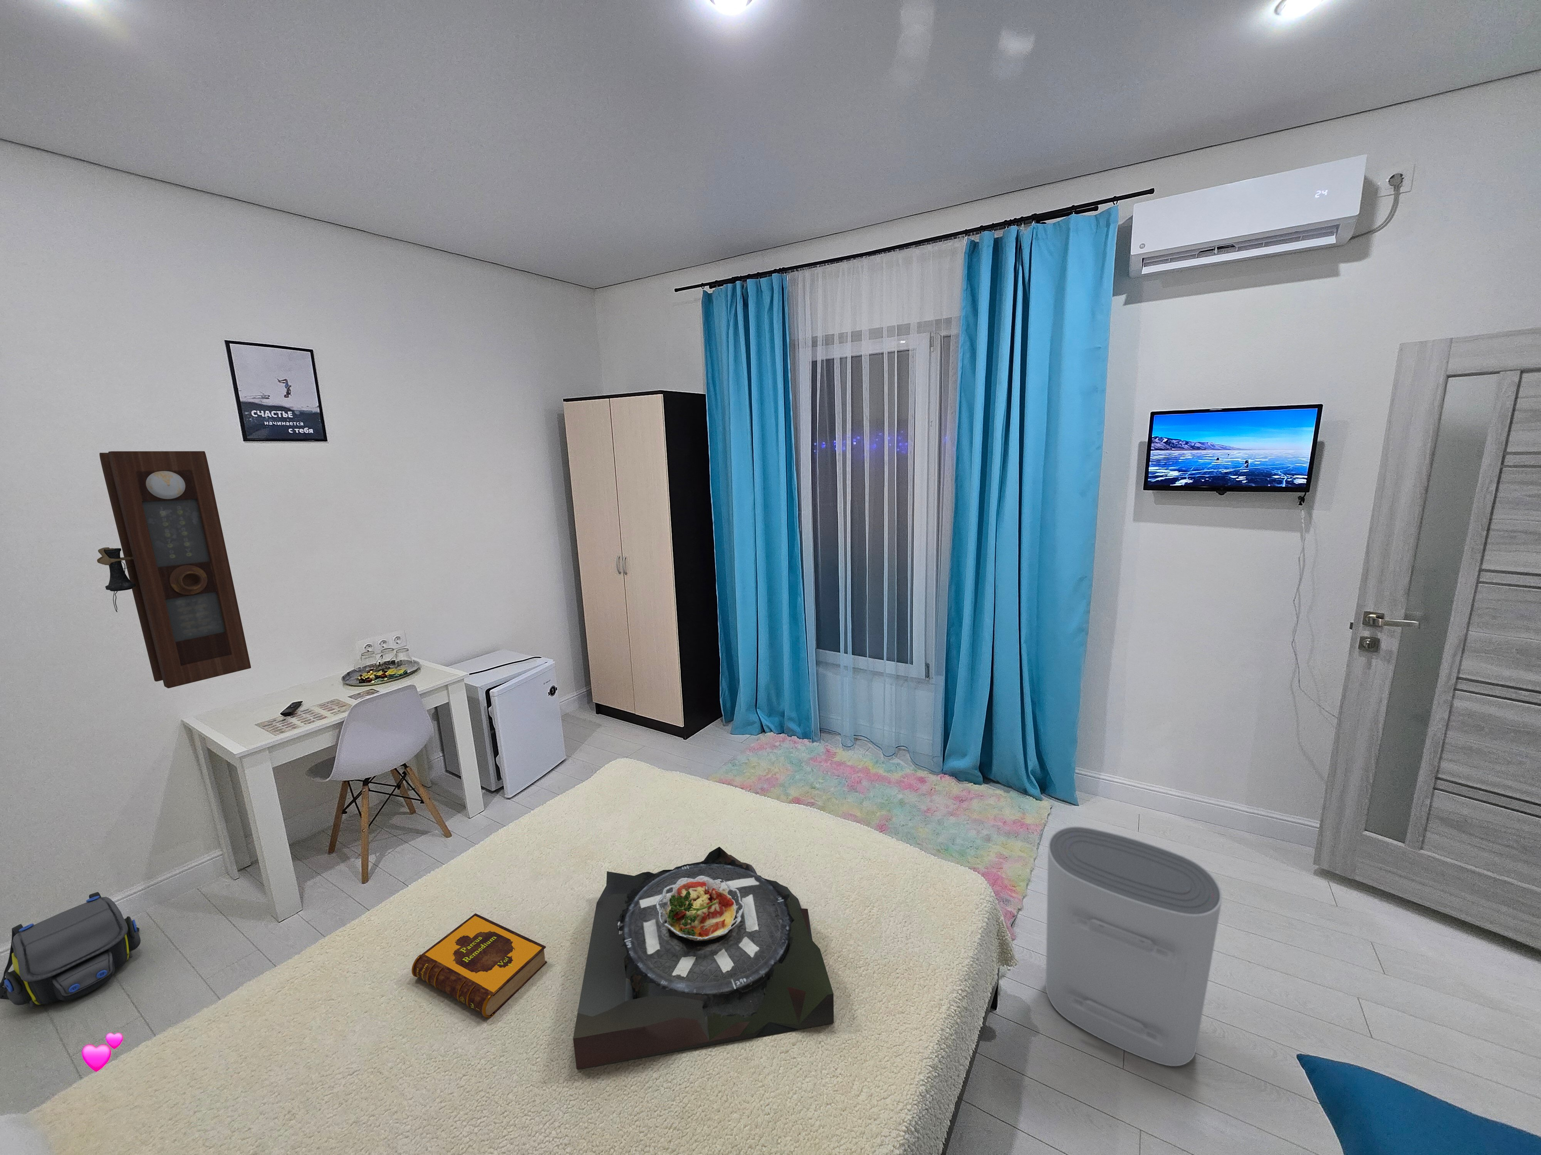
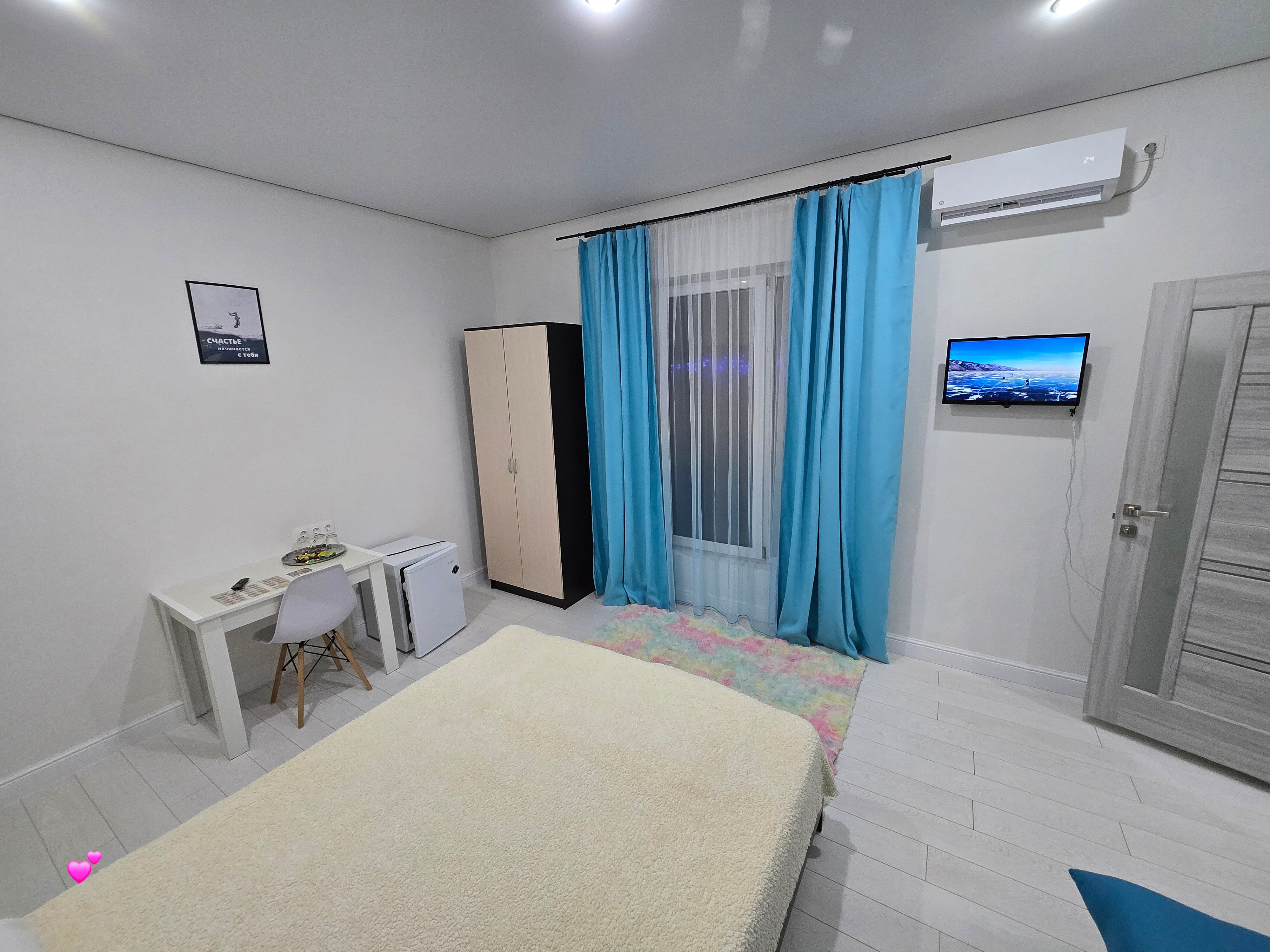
- hardback book (479, 962)
- serving tray (701, 920)
- pendulum clock (166, 569)
- water heater (1122, 944)
- shoulder bag (70, 944)
